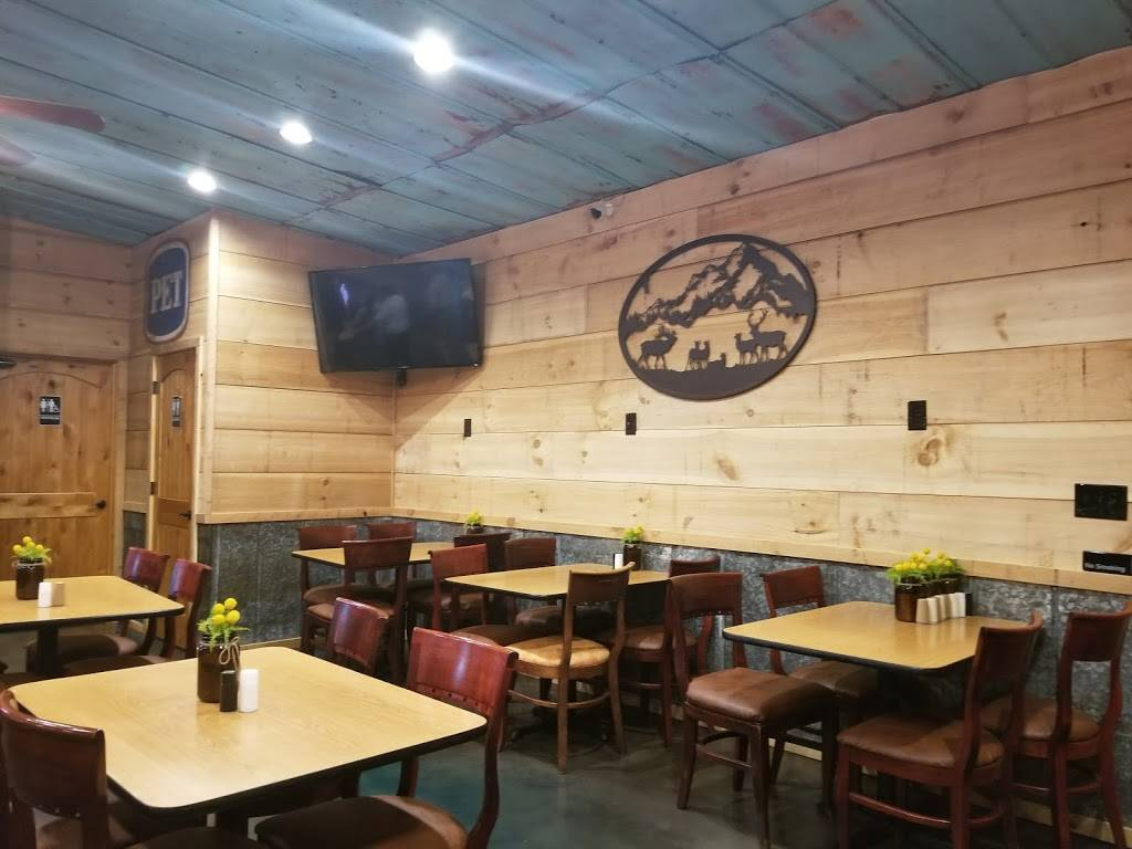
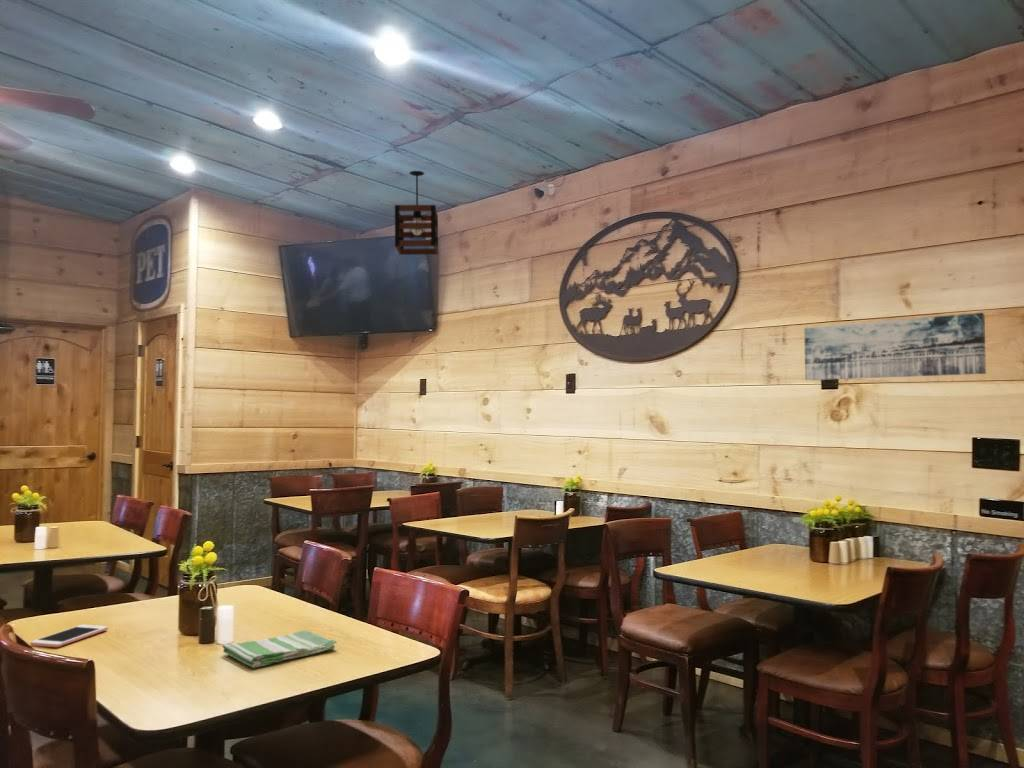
+ cell phone (70, 635)
+ wall art (888, 349)
+ dish towel (279, 646)
+ pendant light (417, 211)
